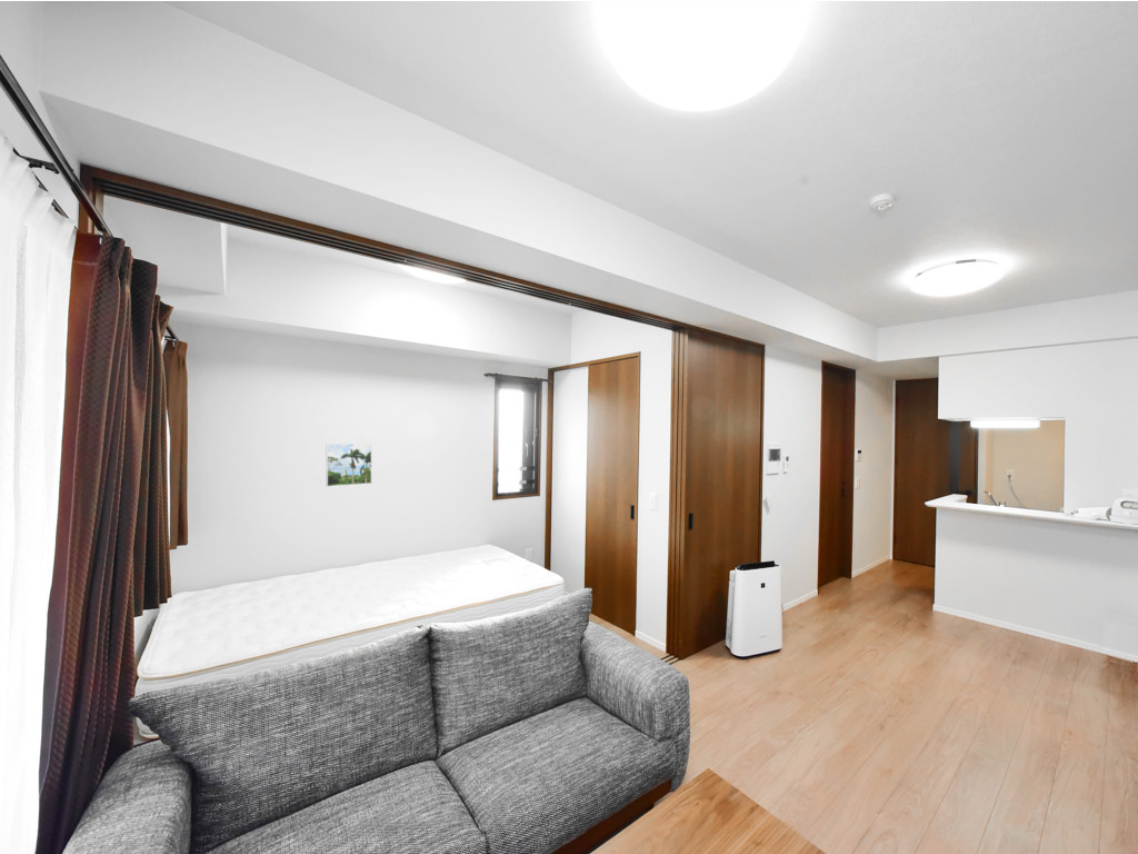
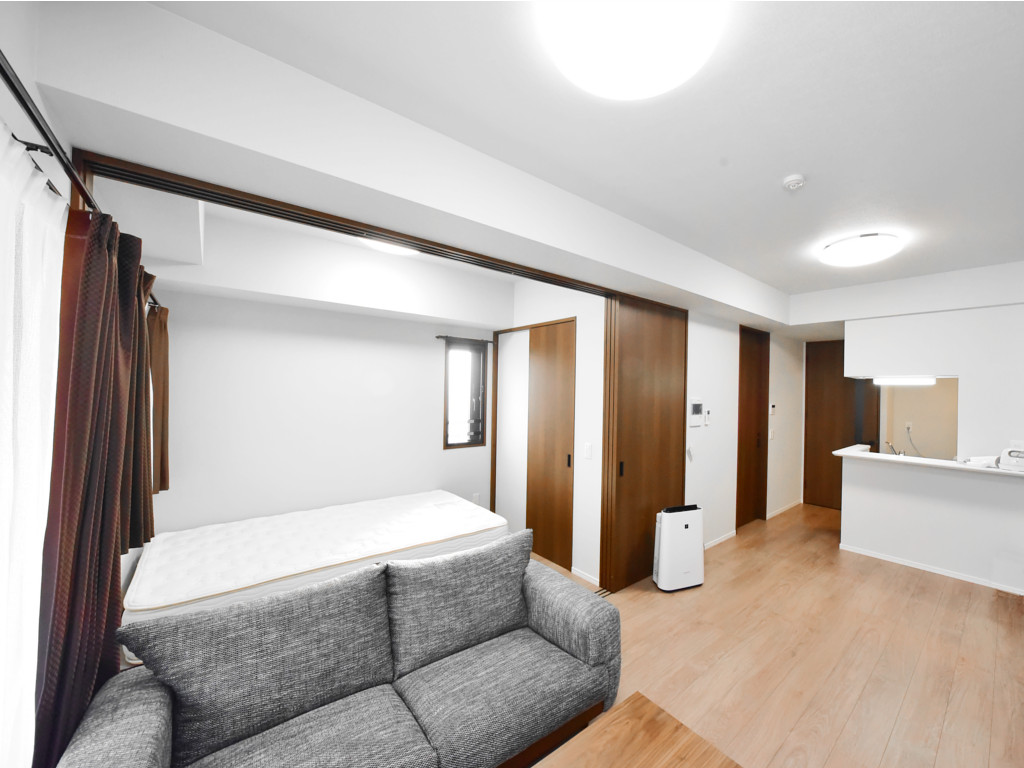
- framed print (349, 464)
